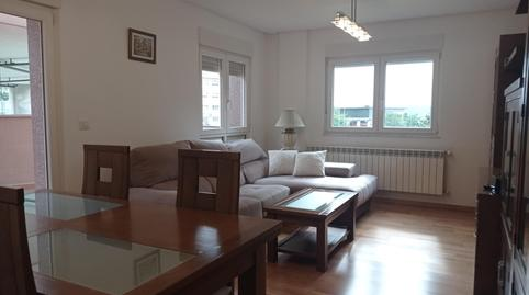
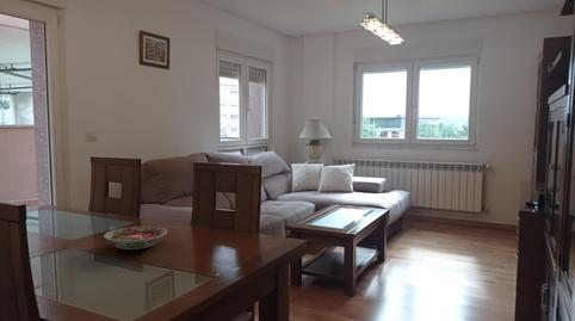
+ bowl (136, 237)
